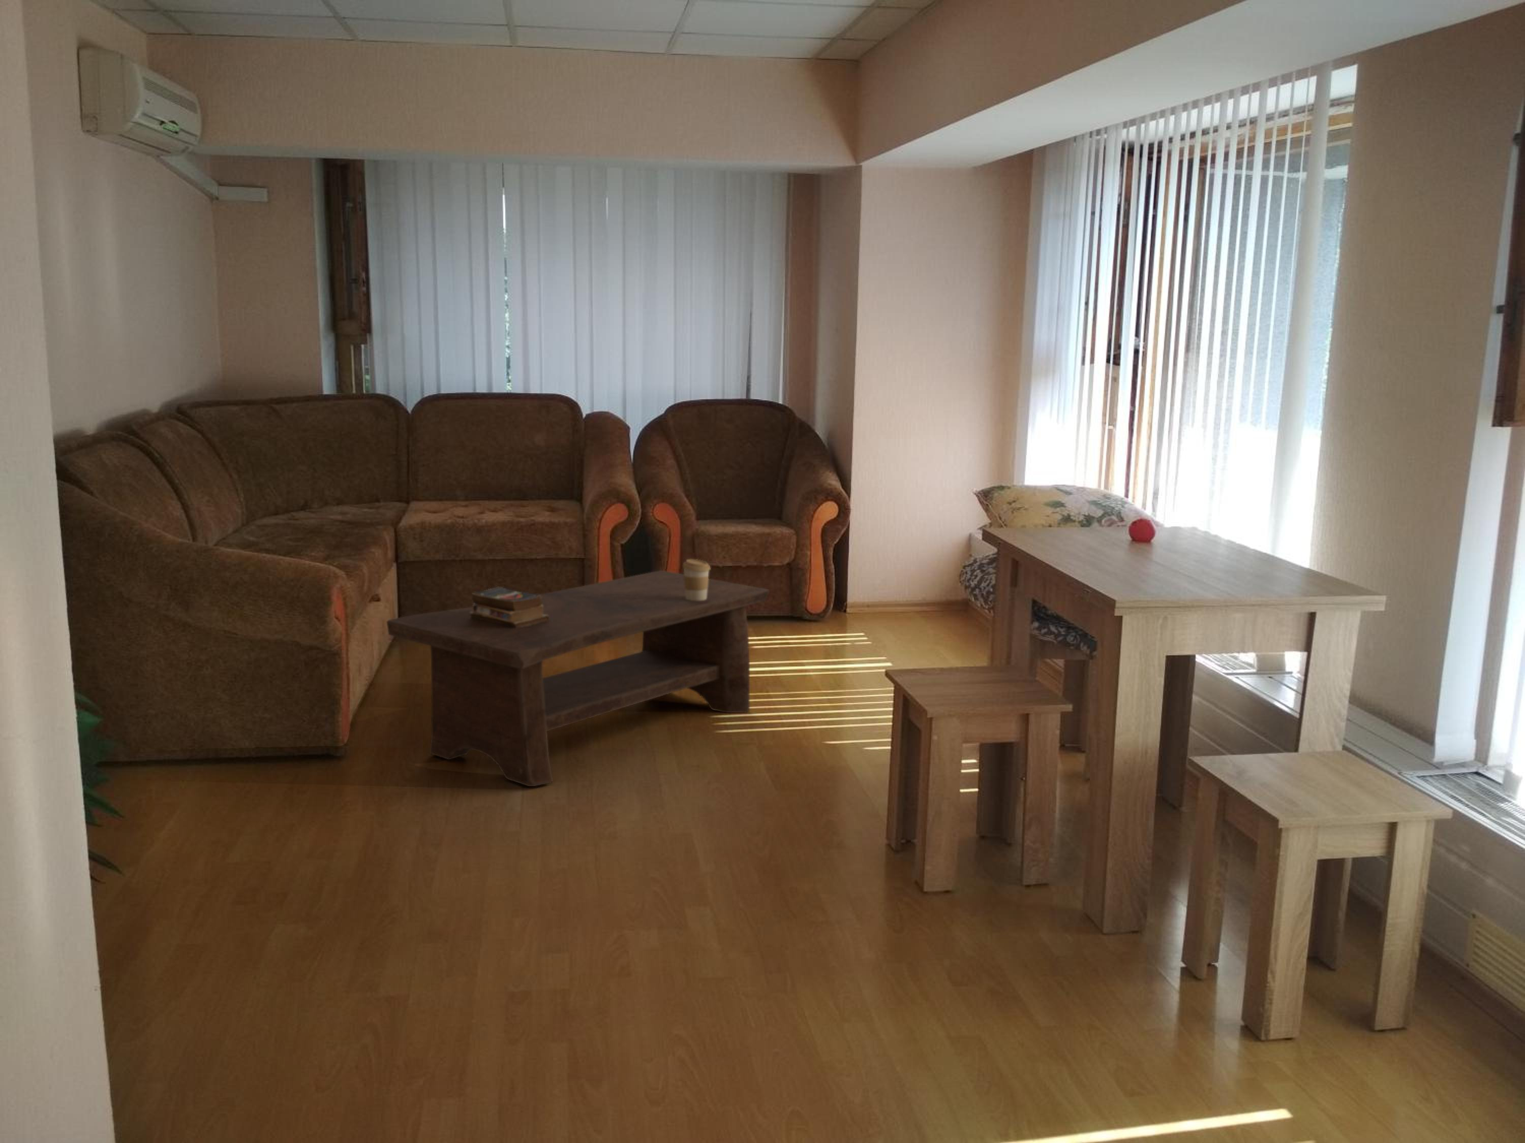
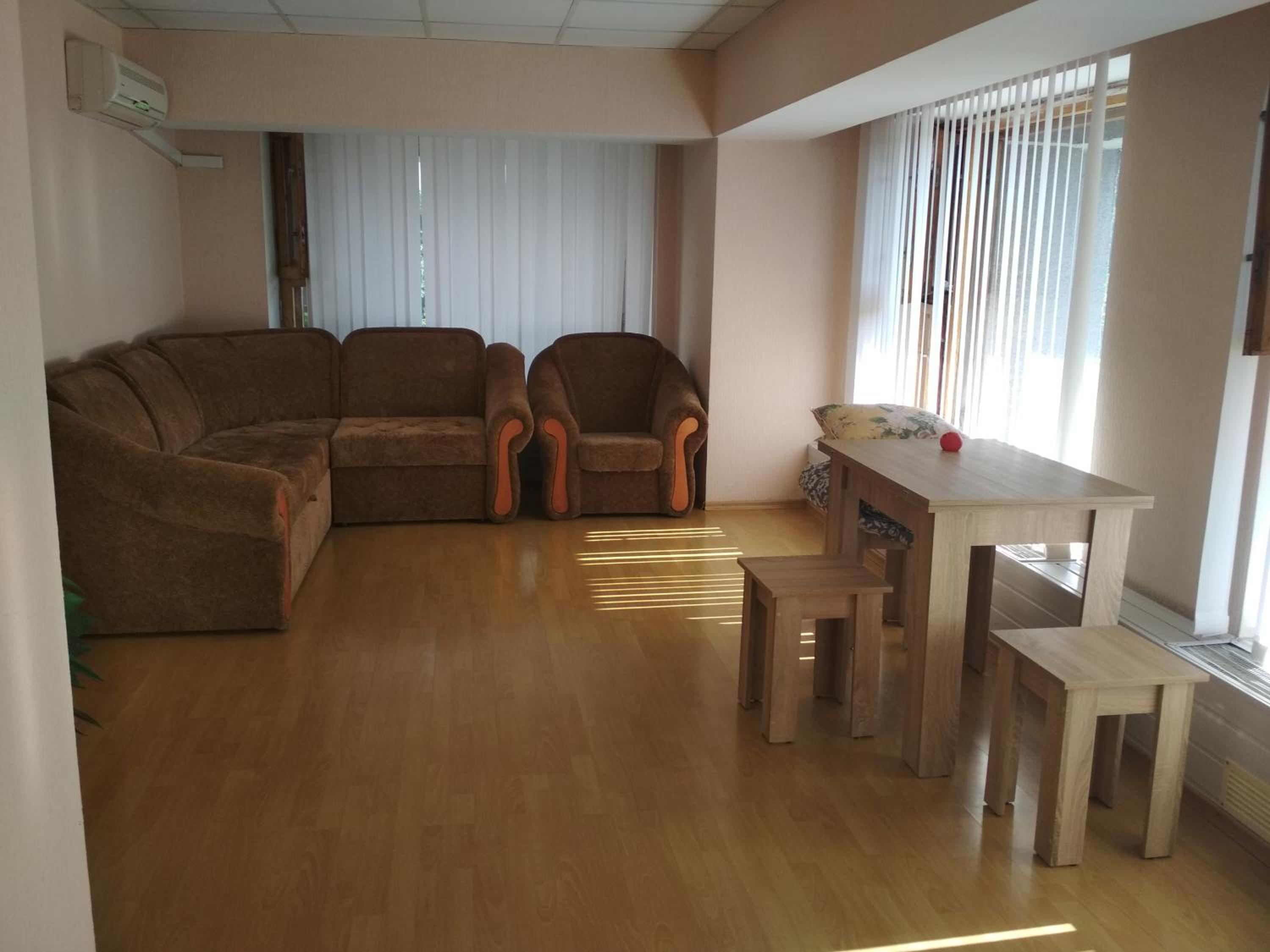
- books (509, 605)
- coffee table (596, 669)
- coffee cup (696, 579)
